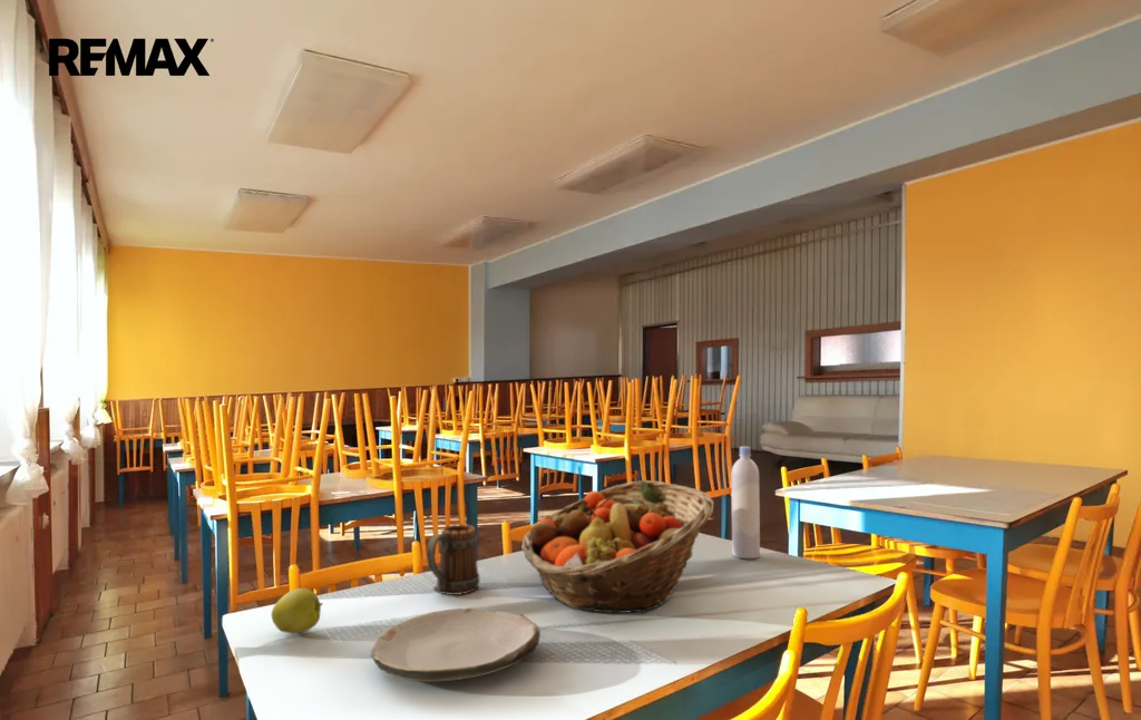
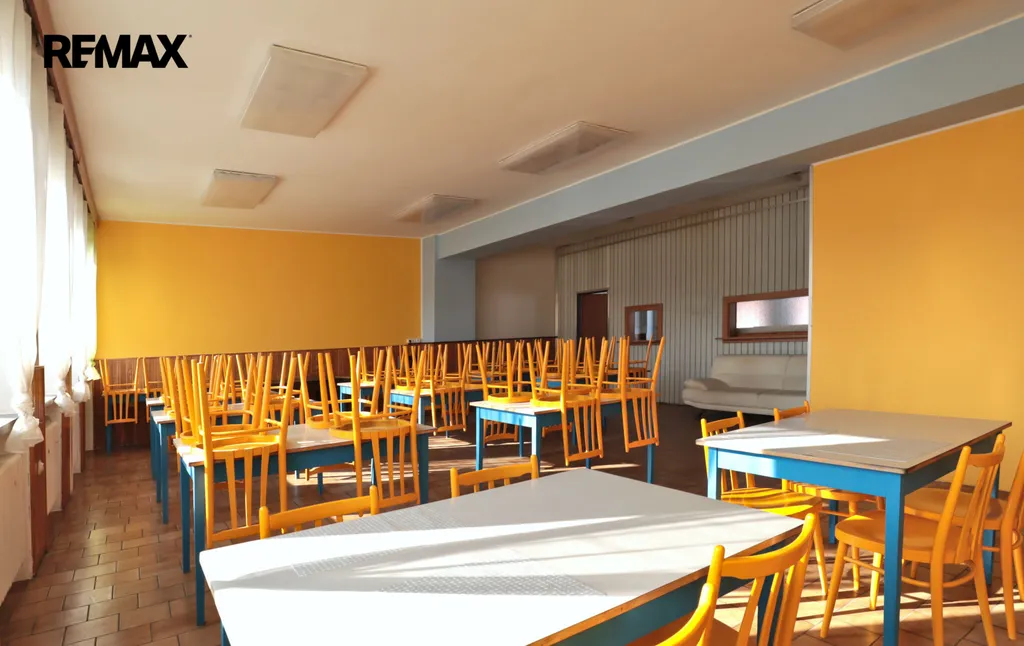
- mug (451, 560)
- bottle (745, 500)
- fruit basket (615, 538)
- plate (457, 643)
- apple (298, 610)
